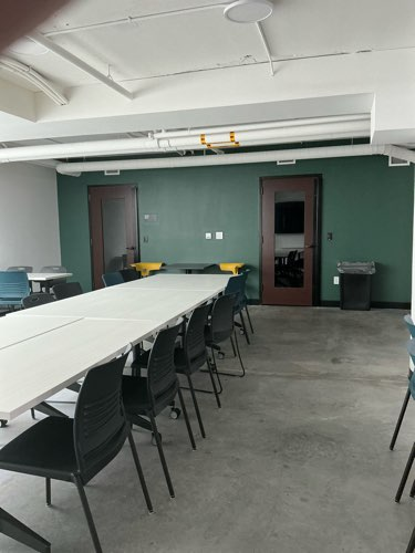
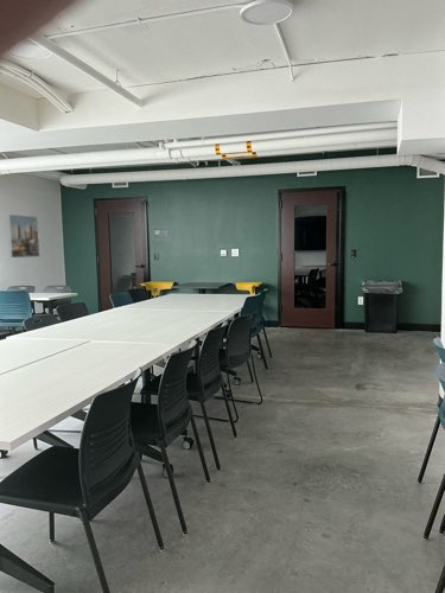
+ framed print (24, 236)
